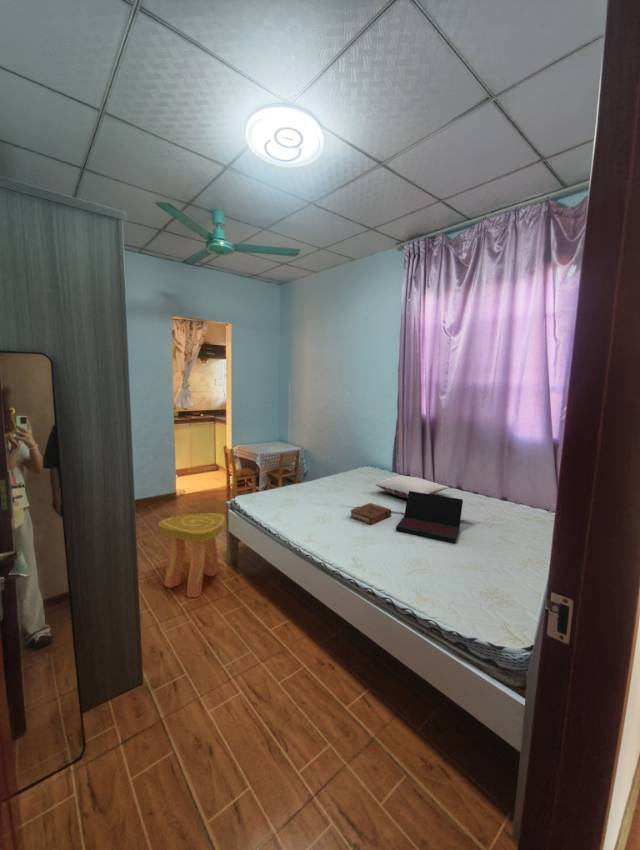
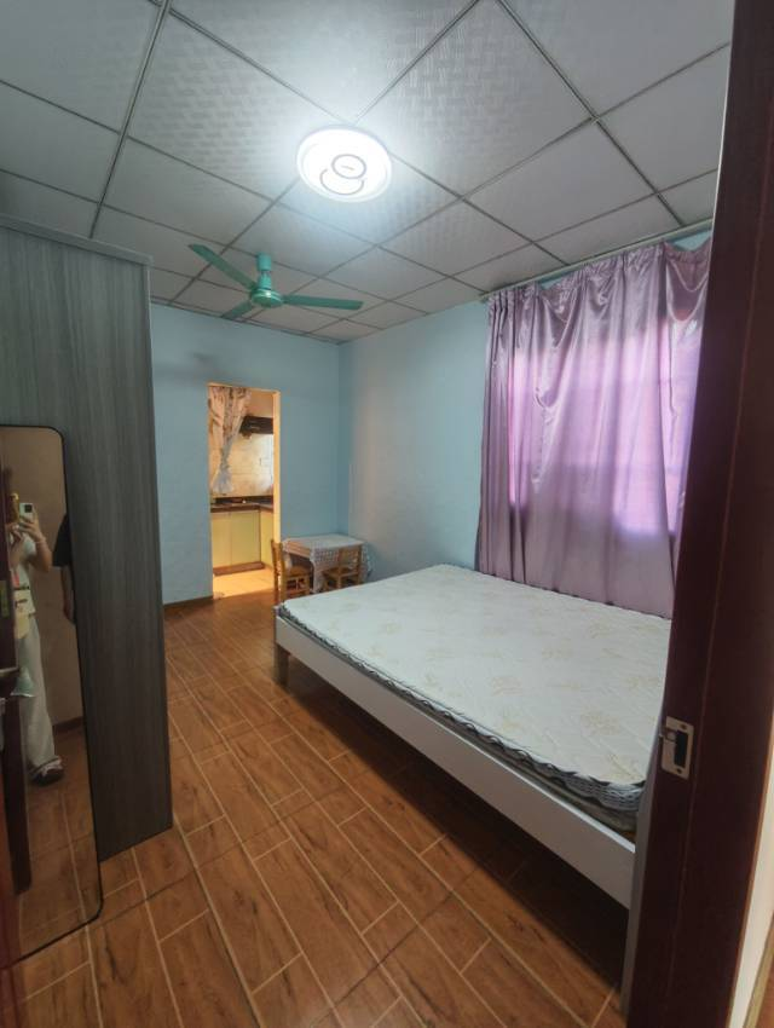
- stool (197, 551)
- pillow (411, 486)
- book (370, 513)
- laptop (430, 514)
